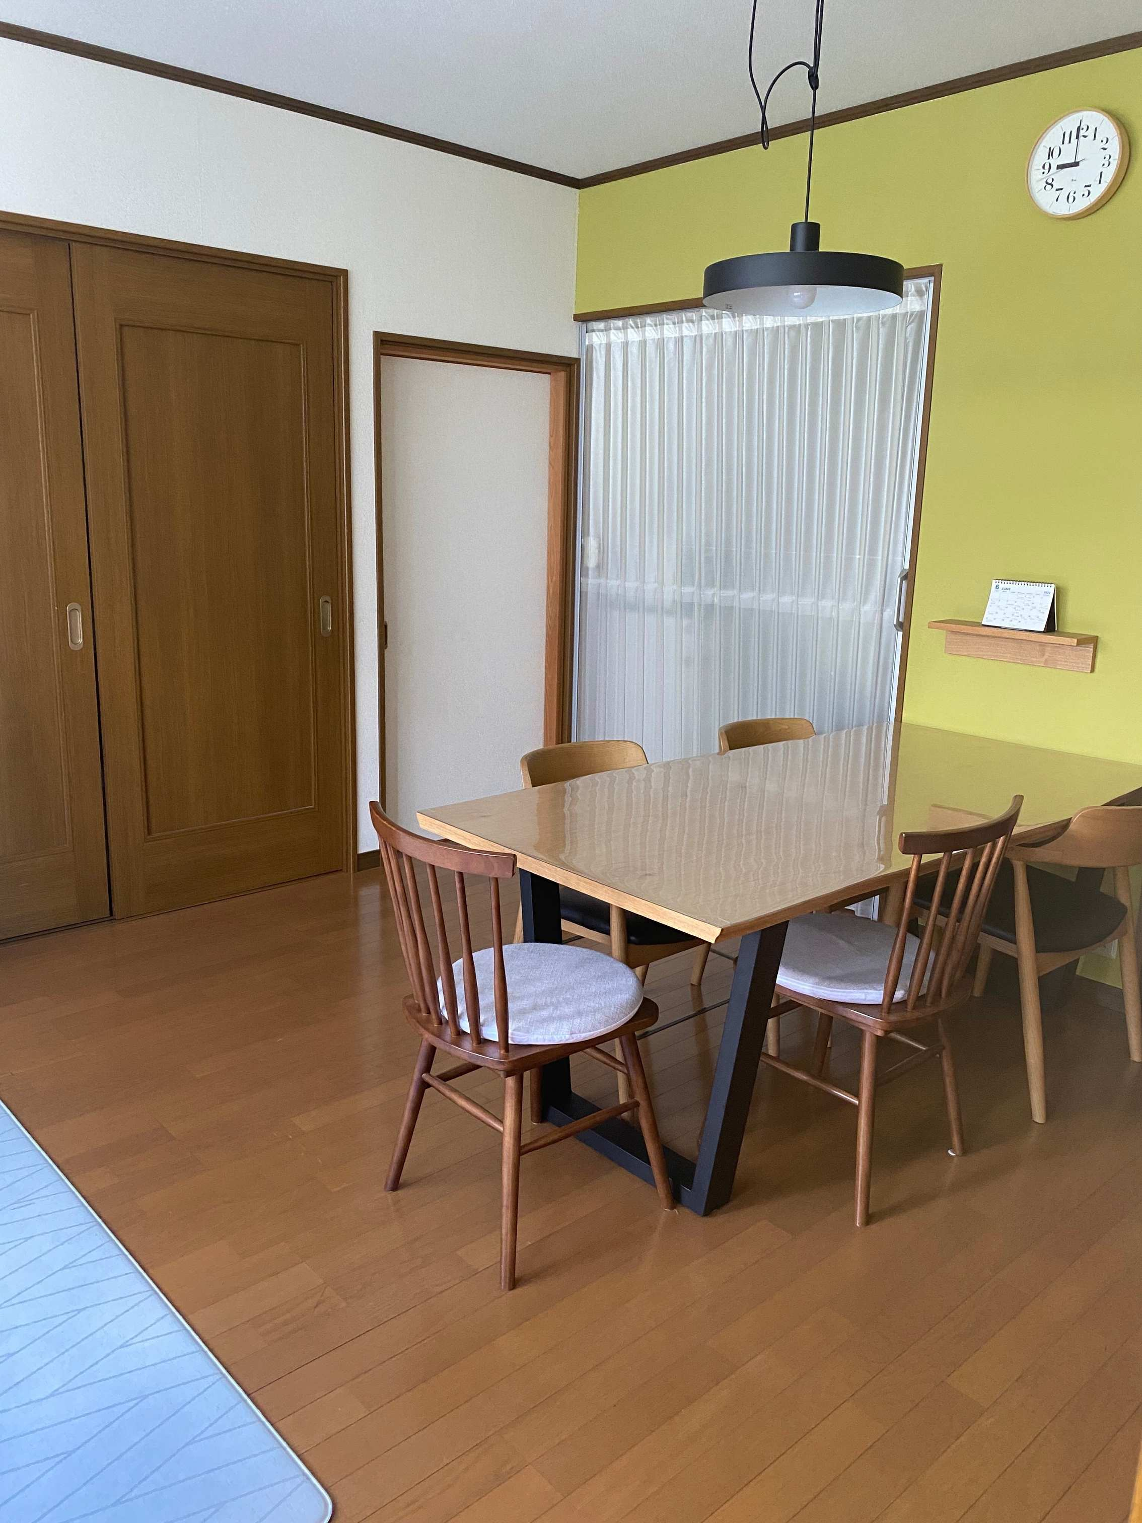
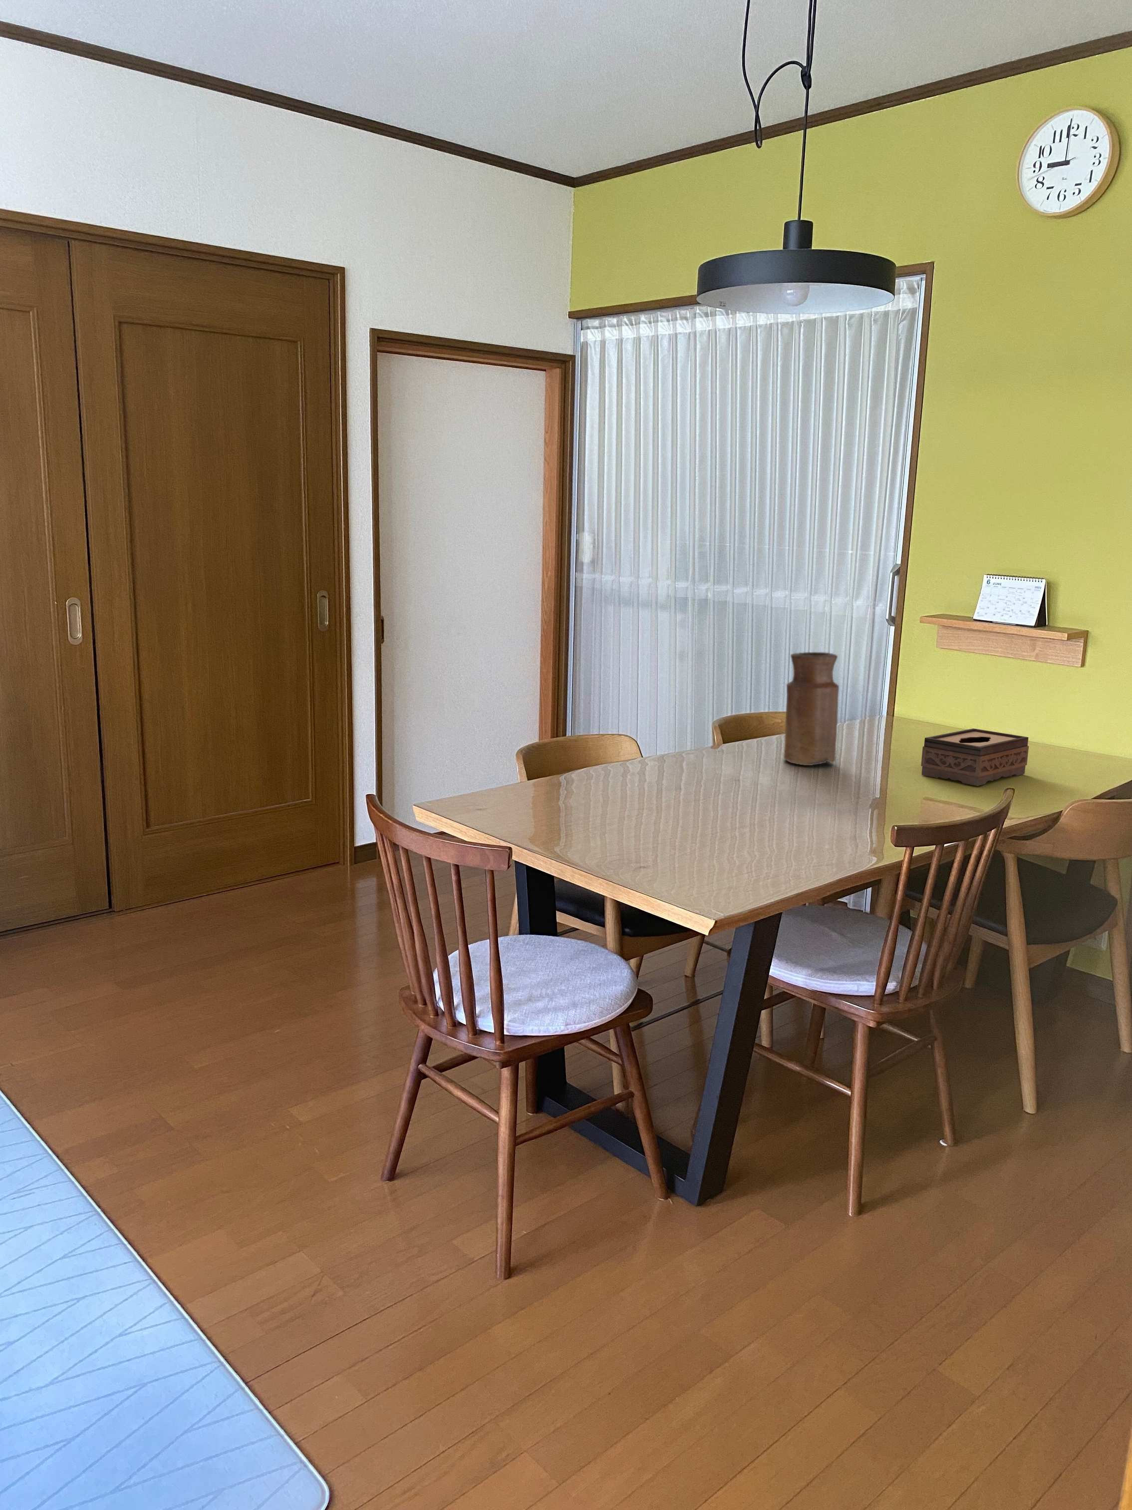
+ vase (812, 707)
+ tissue box (975, 755)
